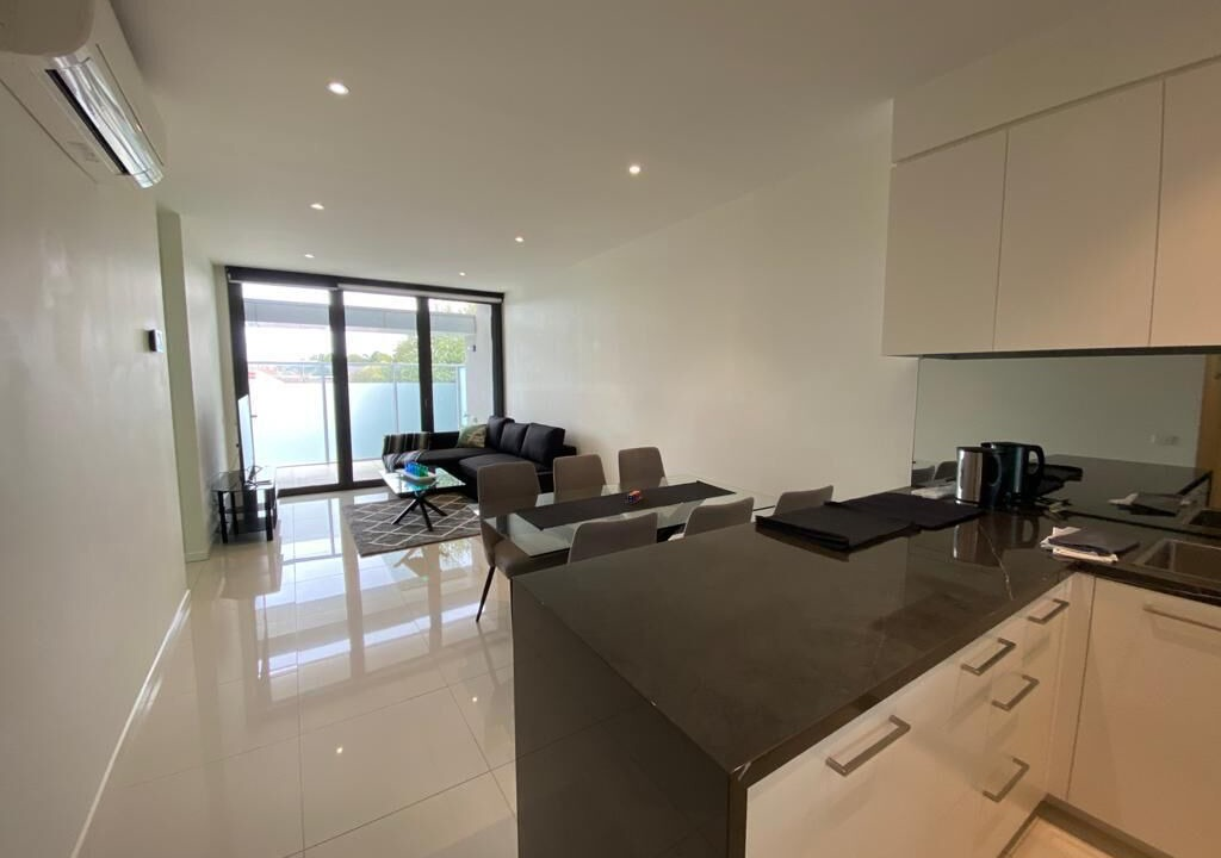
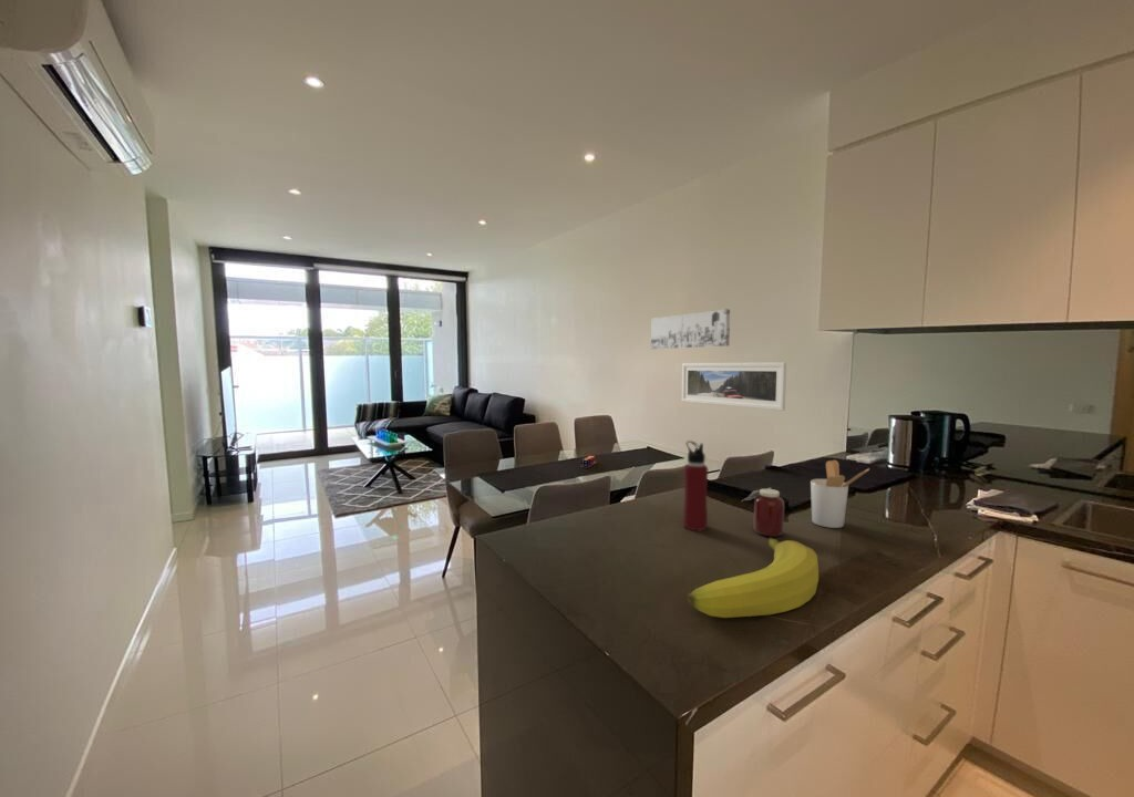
+ utensil holder (838, 494)
+ wall art (687, 331)
+ water bottle (695, 484)
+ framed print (728, 384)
+ fruit (752, 572)
+ jar (764, 509)
